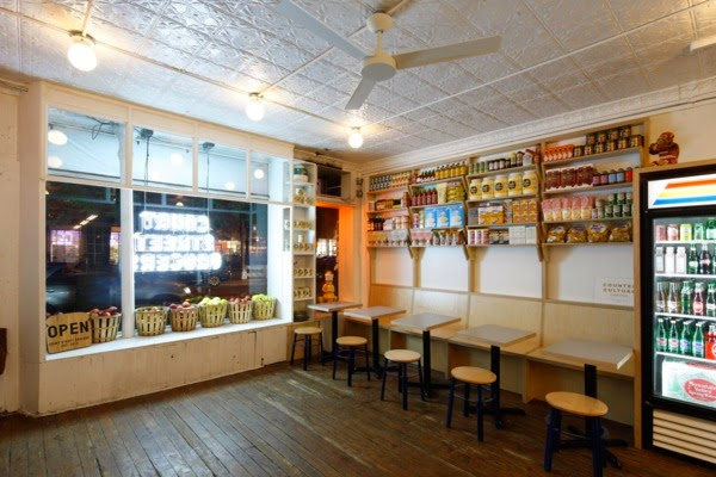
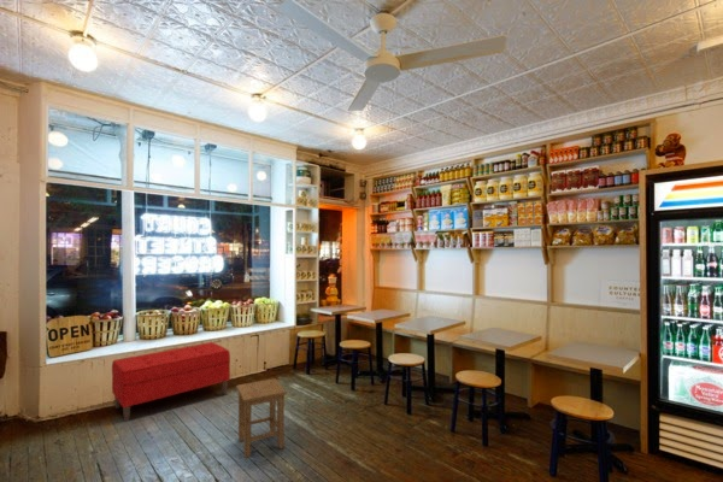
+ stool (260, 418)
+ bench (174, 377)
